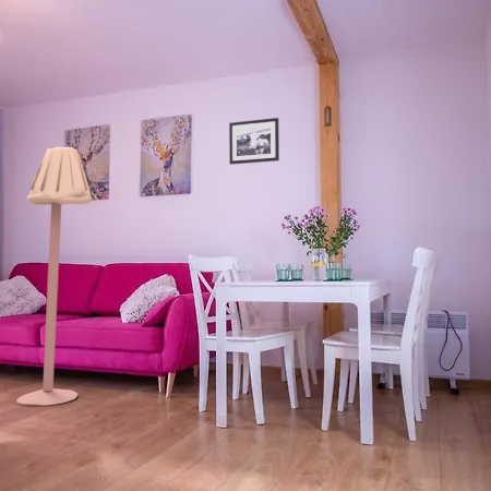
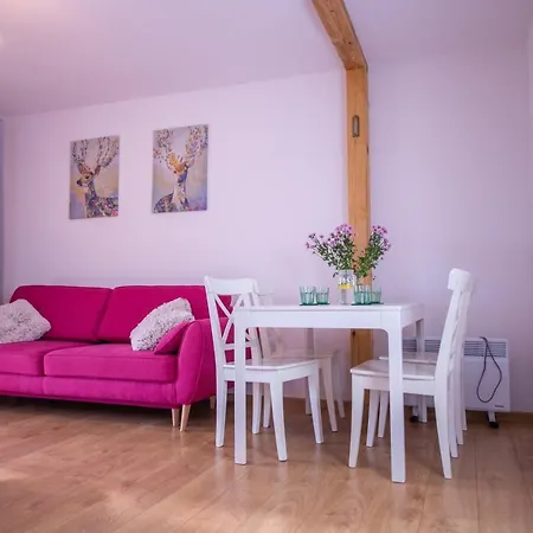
- floor lamp (57, 272)
- picture frame (253, 141)
